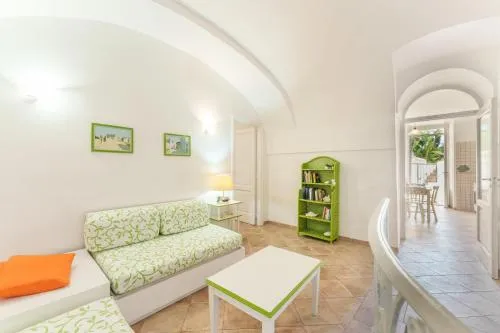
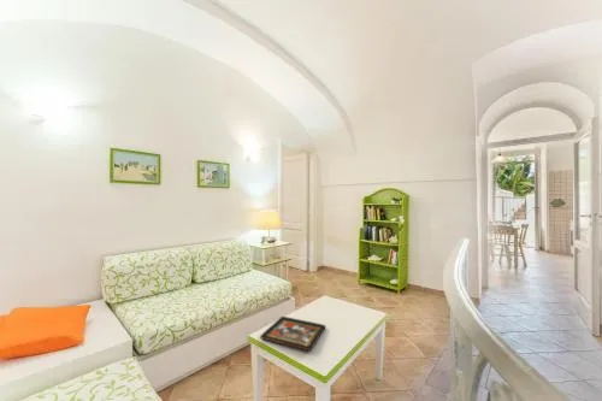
+ decorative tray (294, 331)
